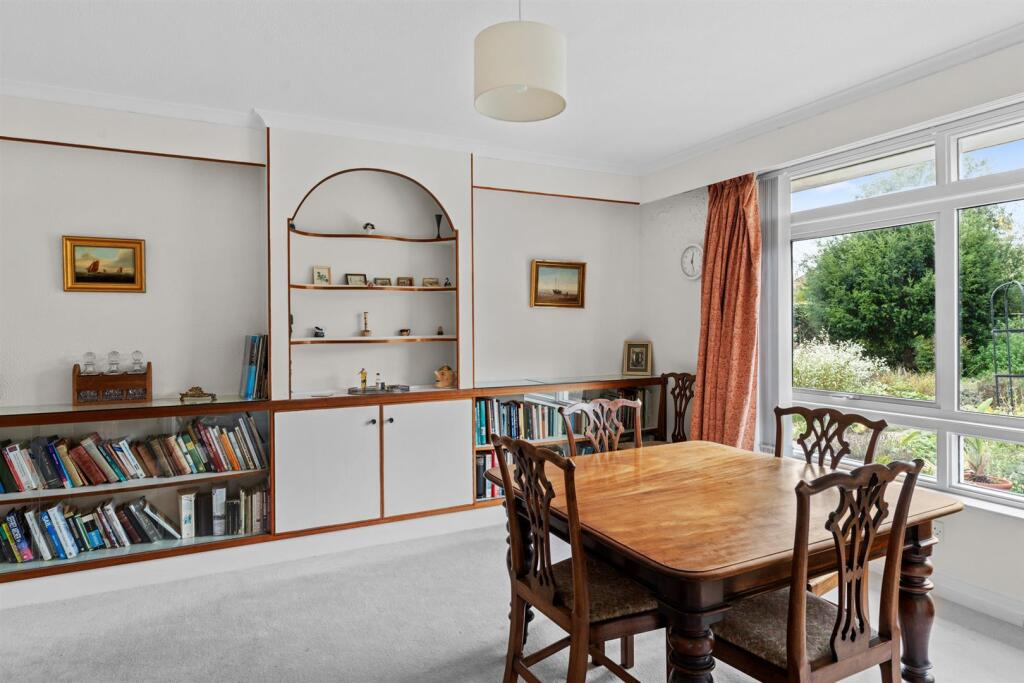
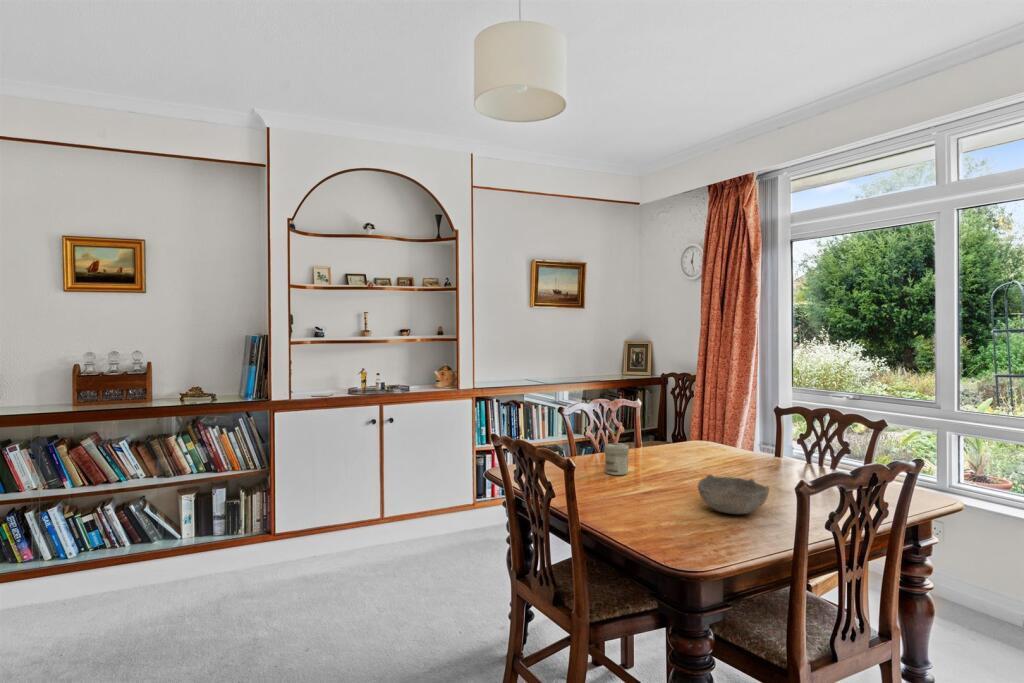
+ jar (616, 458)
+ bowl (732, 496)
